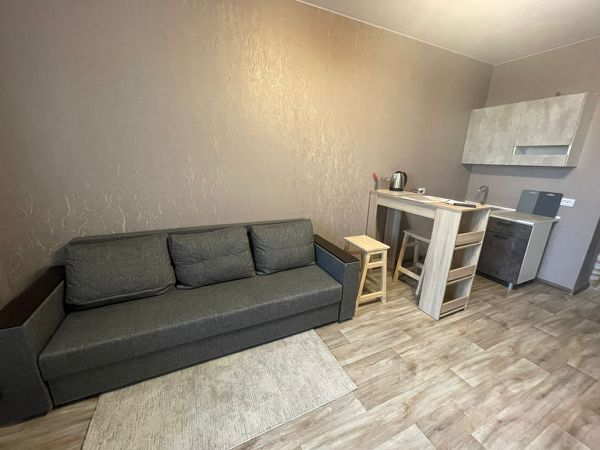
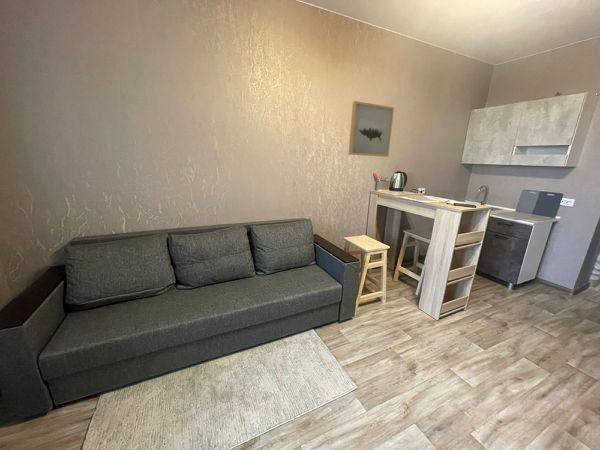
+ wall art (371, 130)
